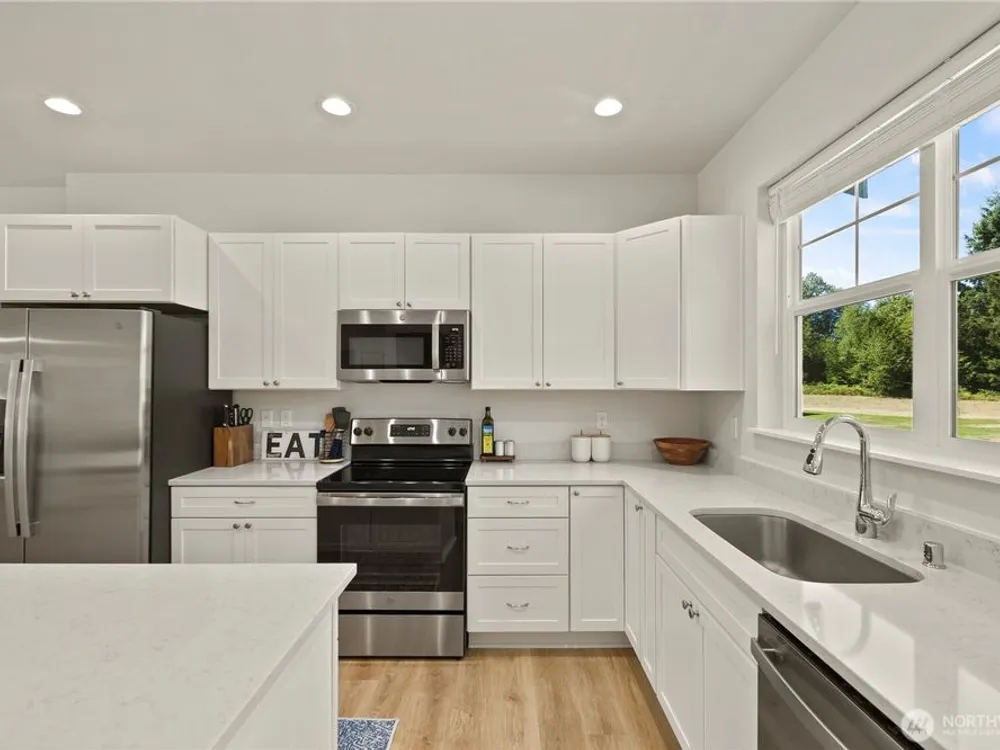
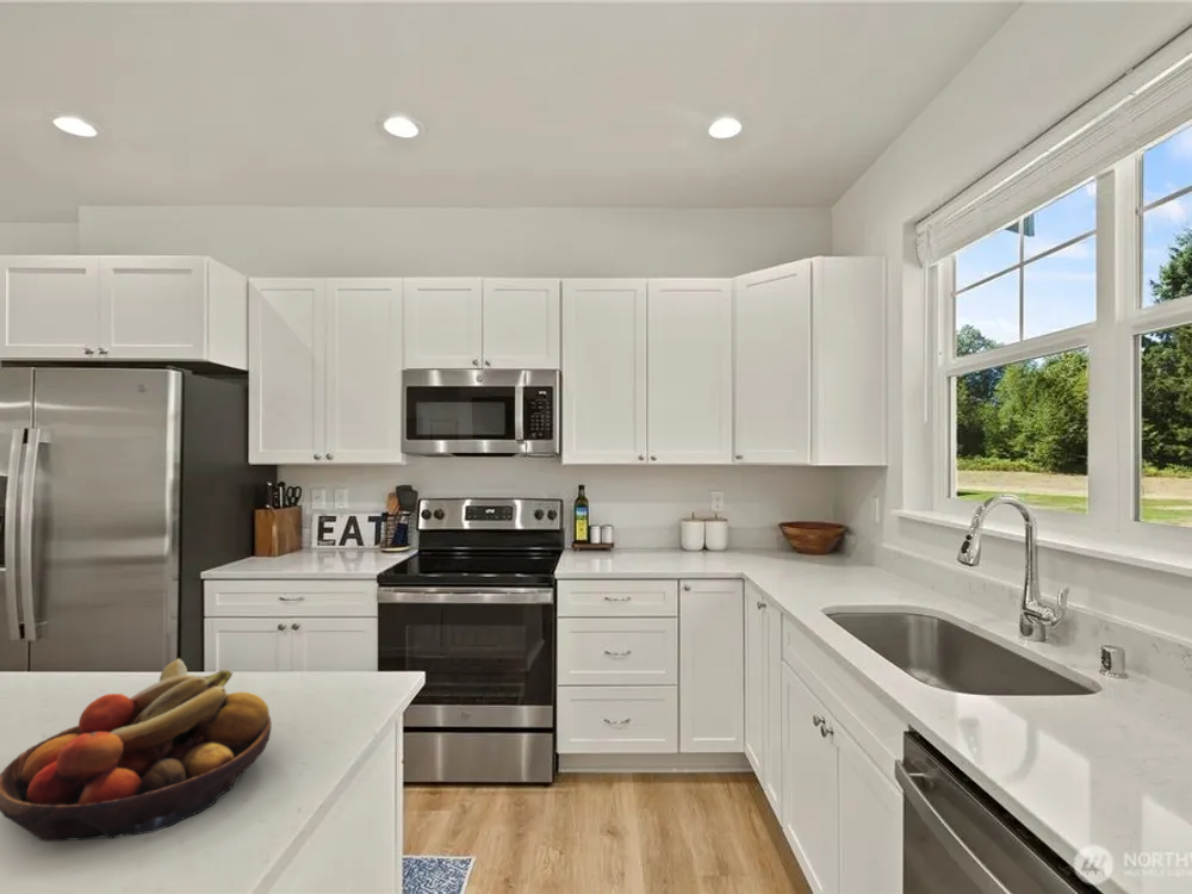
+ fruit bowl (145, 733)
